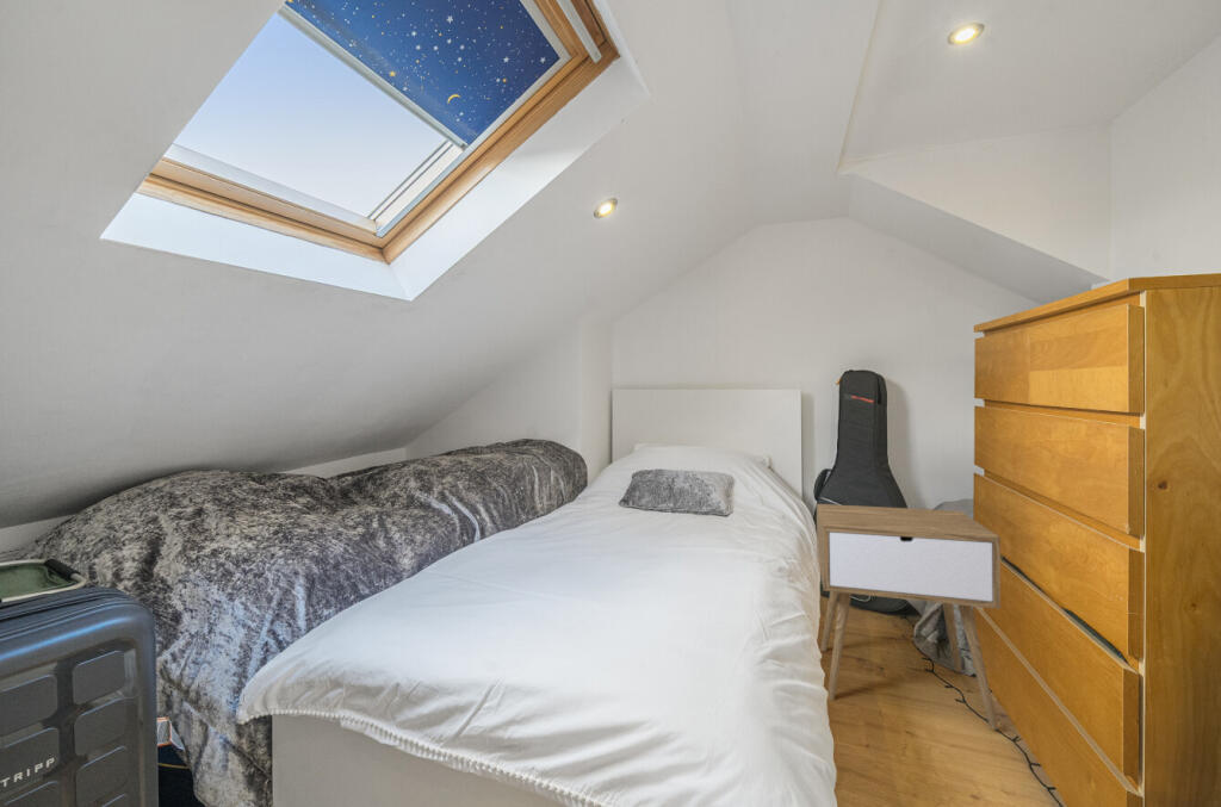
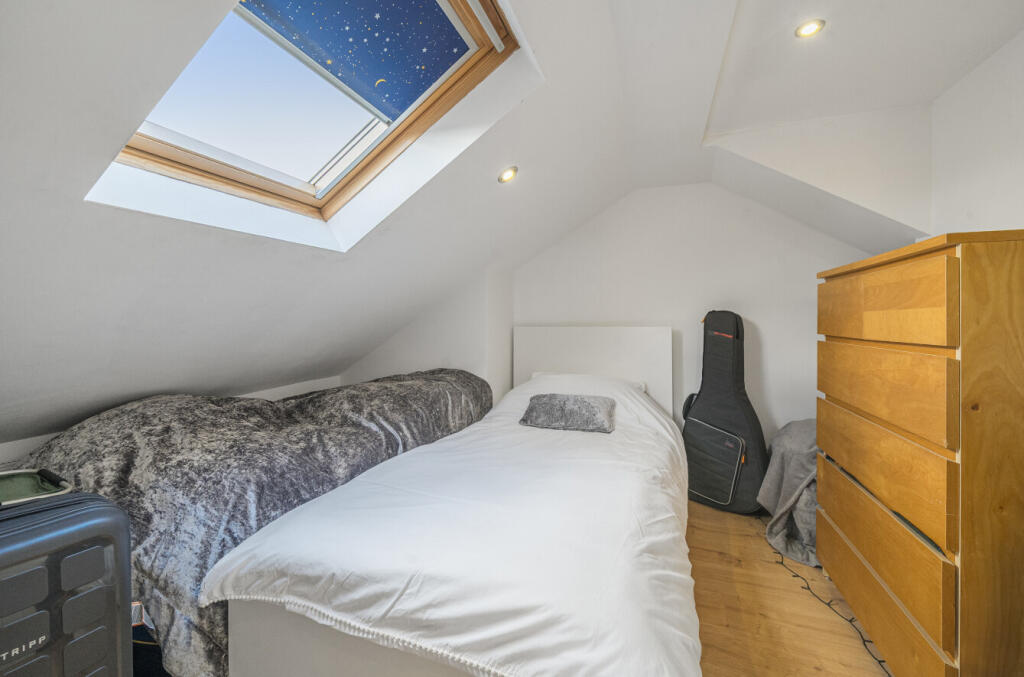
- nightstand (895, 597)
